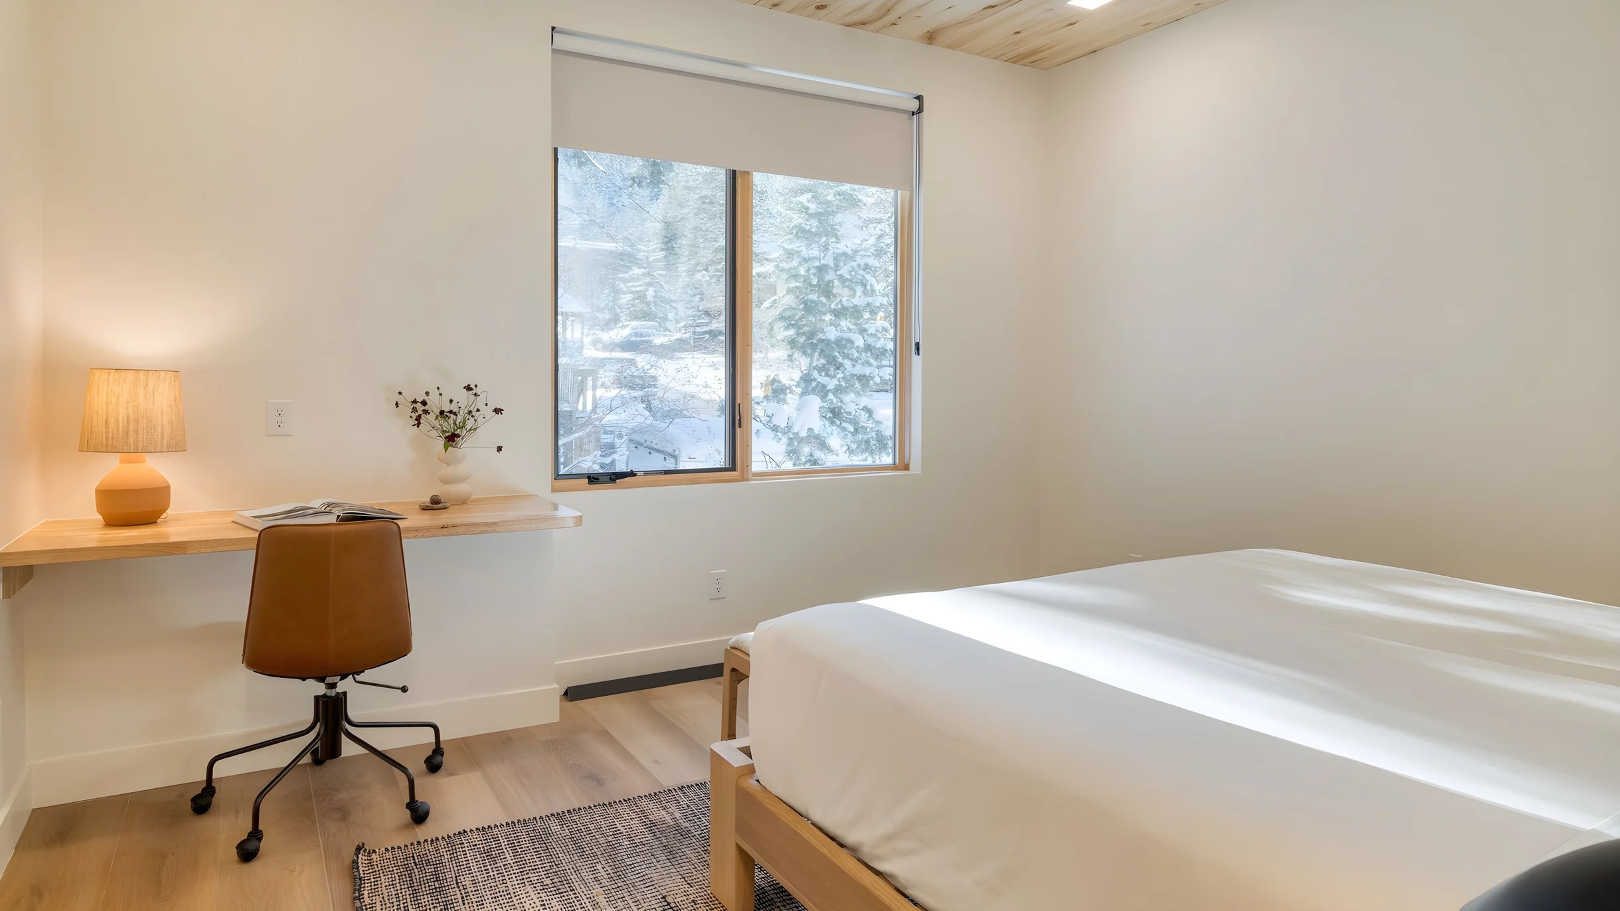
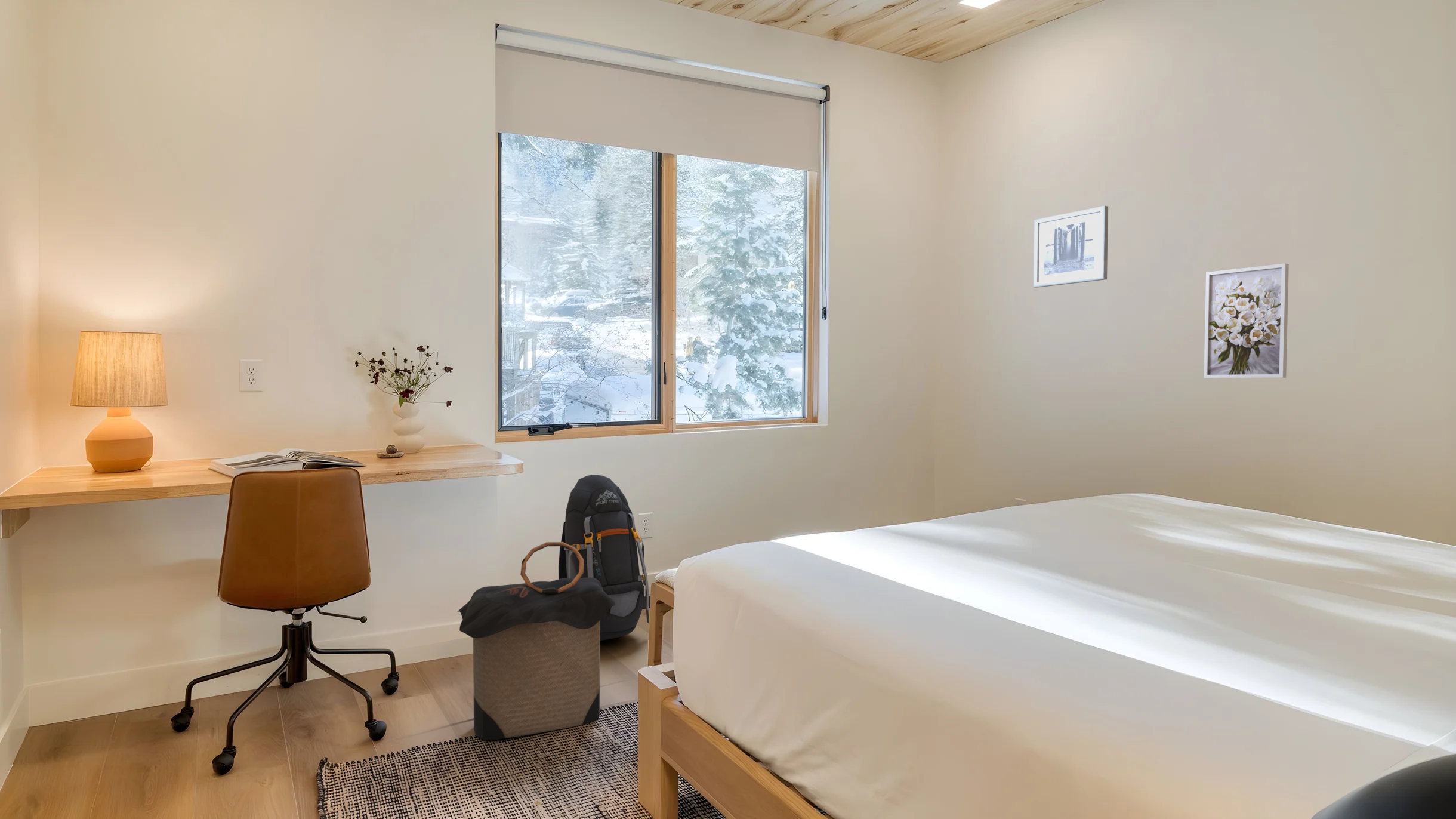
+ backpack (601, 556)
+ wall art (1244, 323)
+ wall art (1069, 248)
+ laundry hamper (535, 636)
